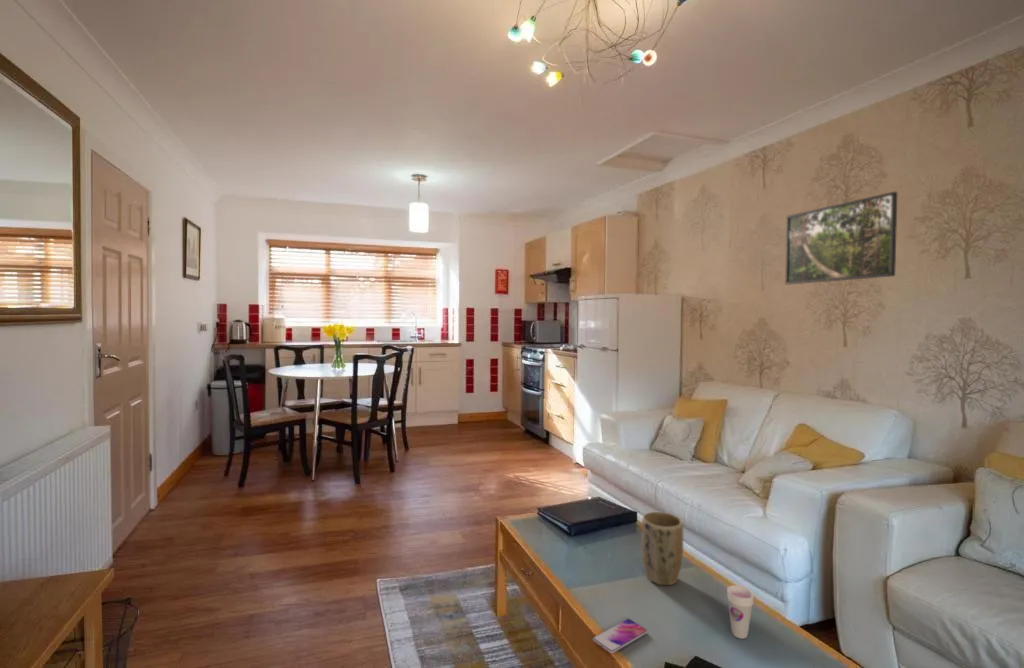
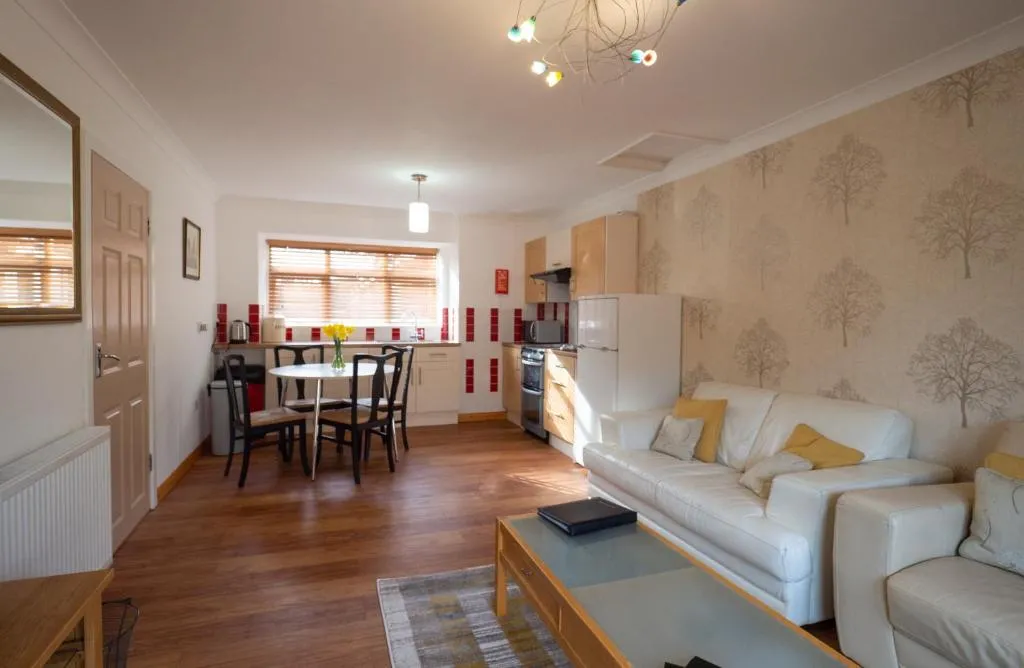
- smartphone (620, 635)
- cup (739, 613)
- plant pot (661, 548)
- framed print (835, 243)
